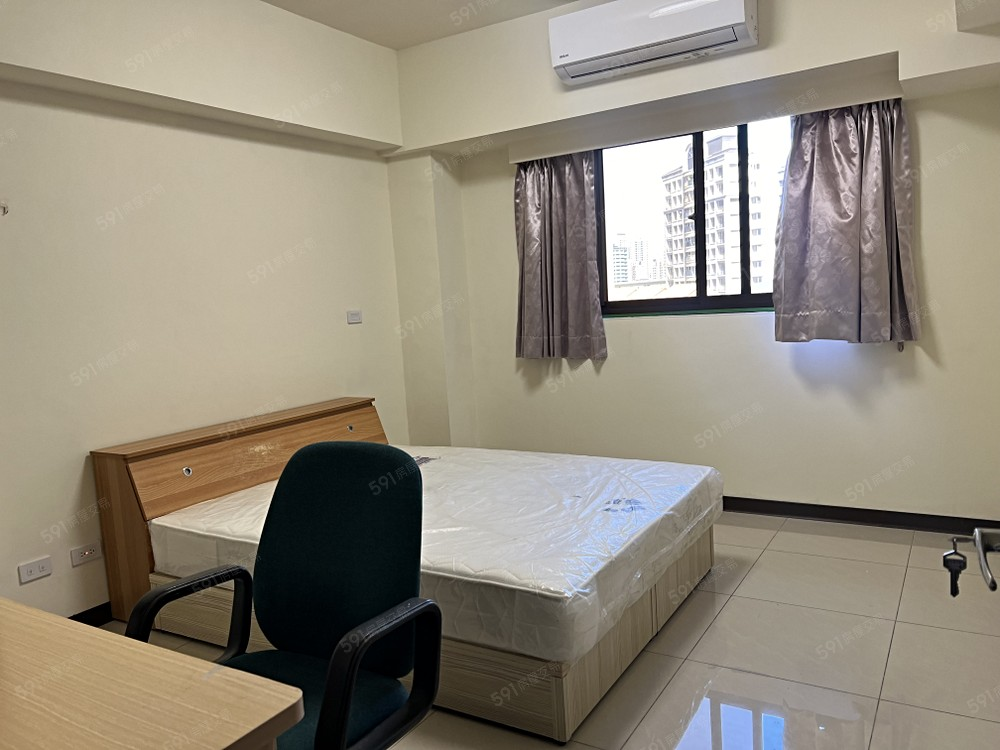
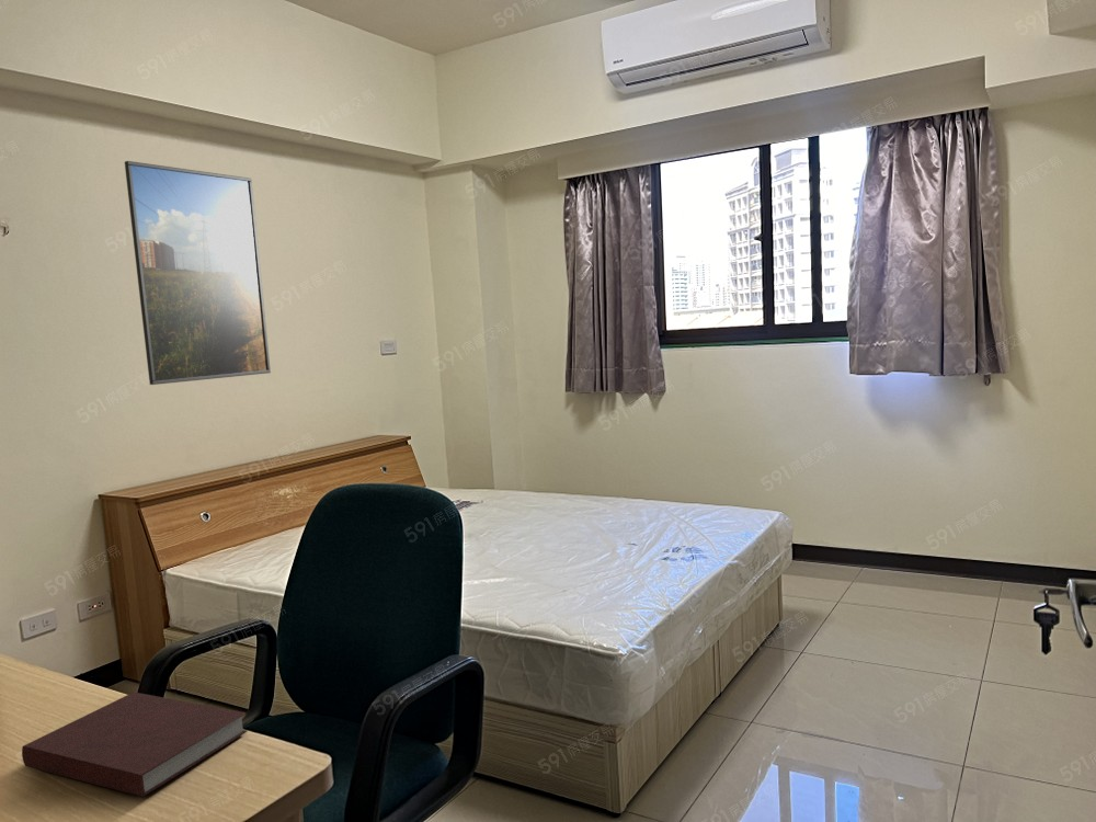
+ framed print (203, 275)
+ notebook (137, 739)
